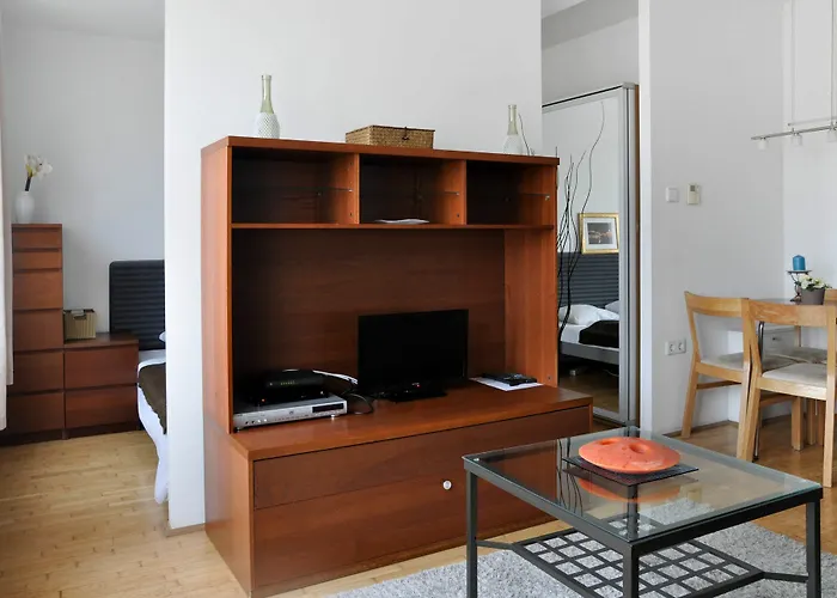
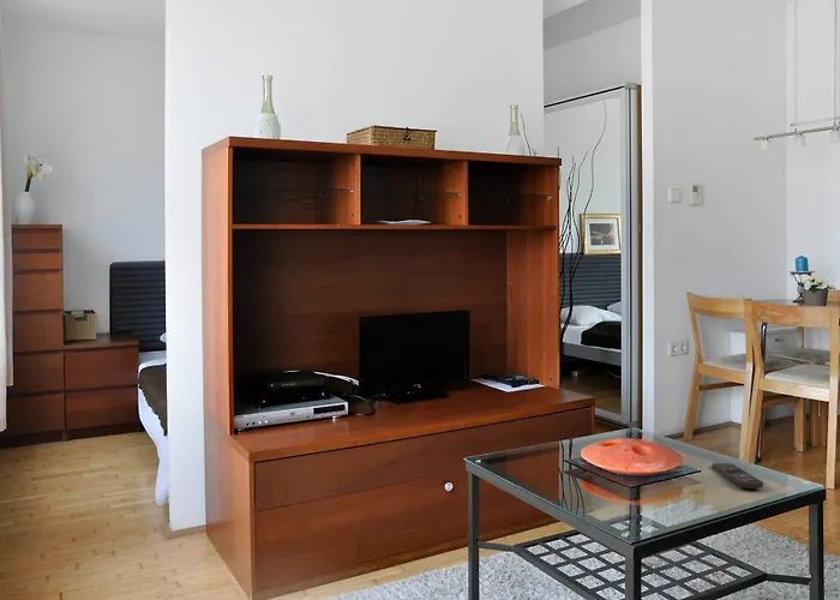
+ remote control (736, 474)
